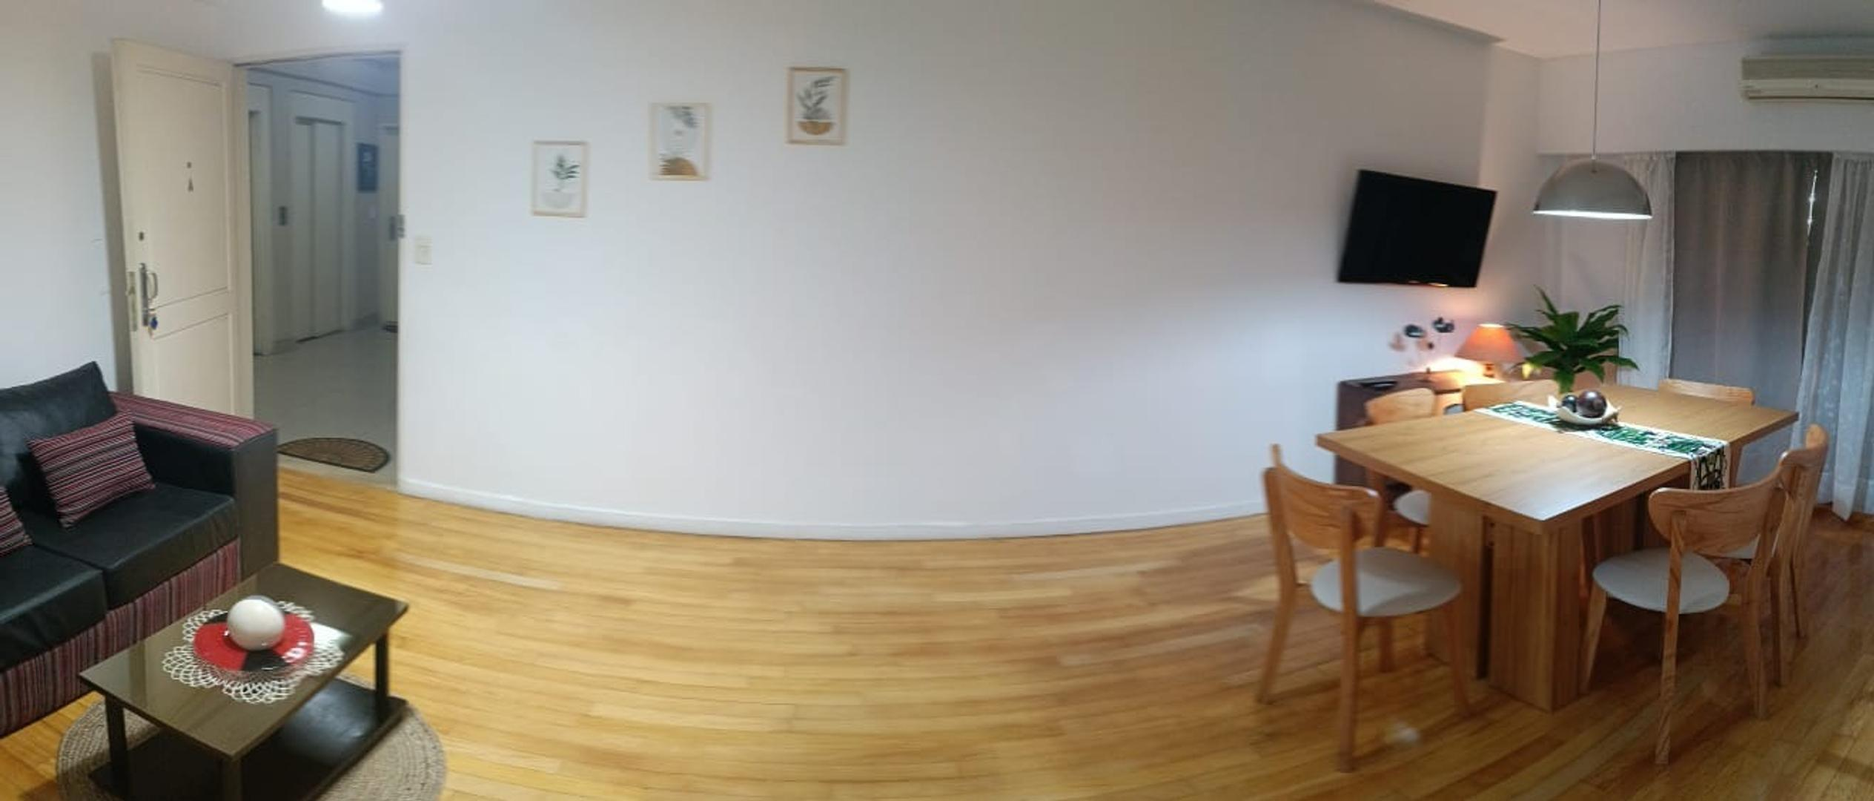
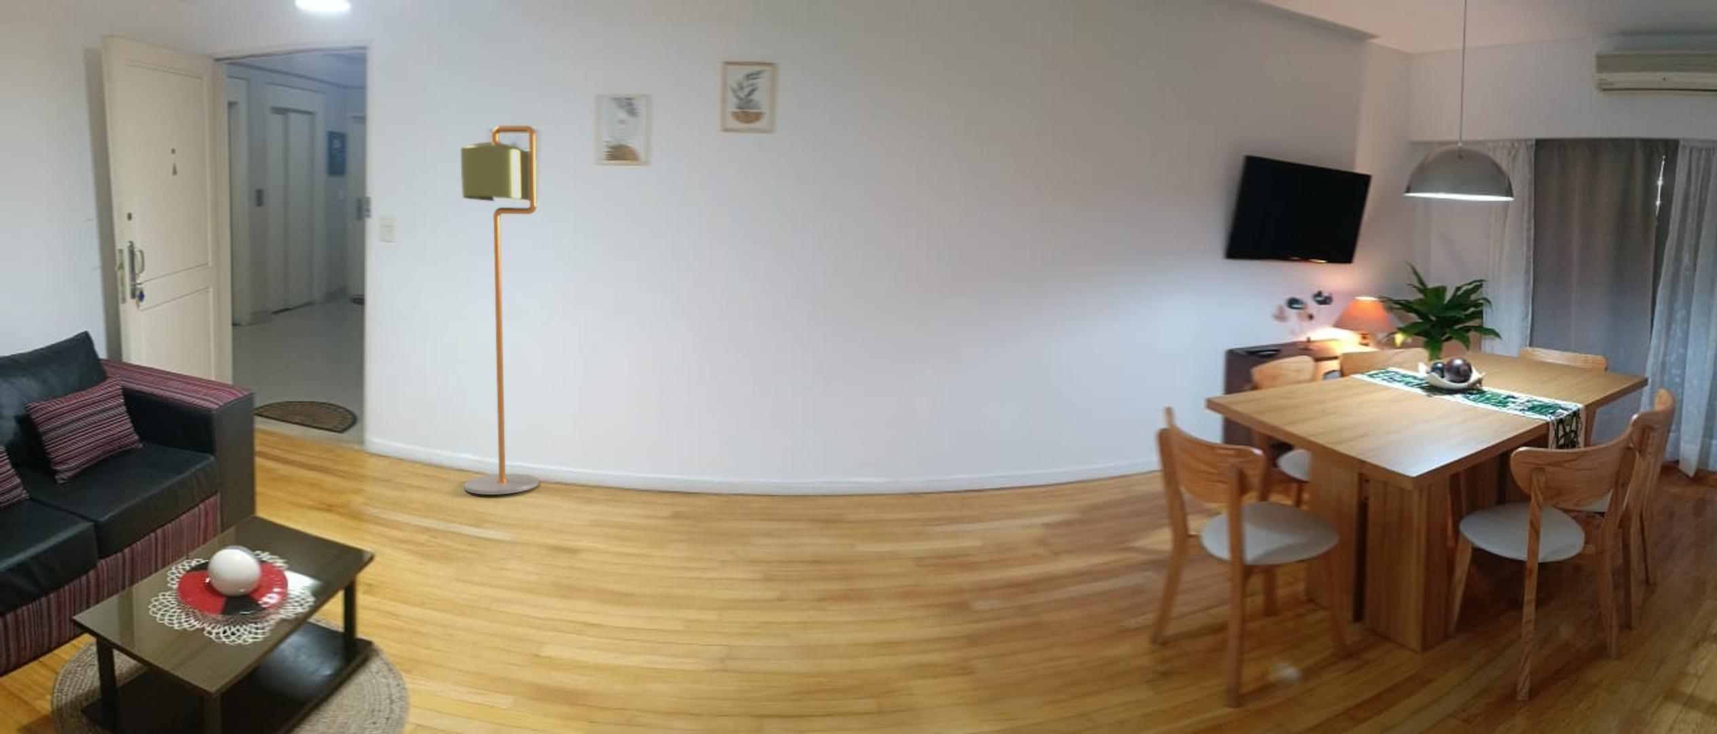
+ floor lamp (502, 310)
